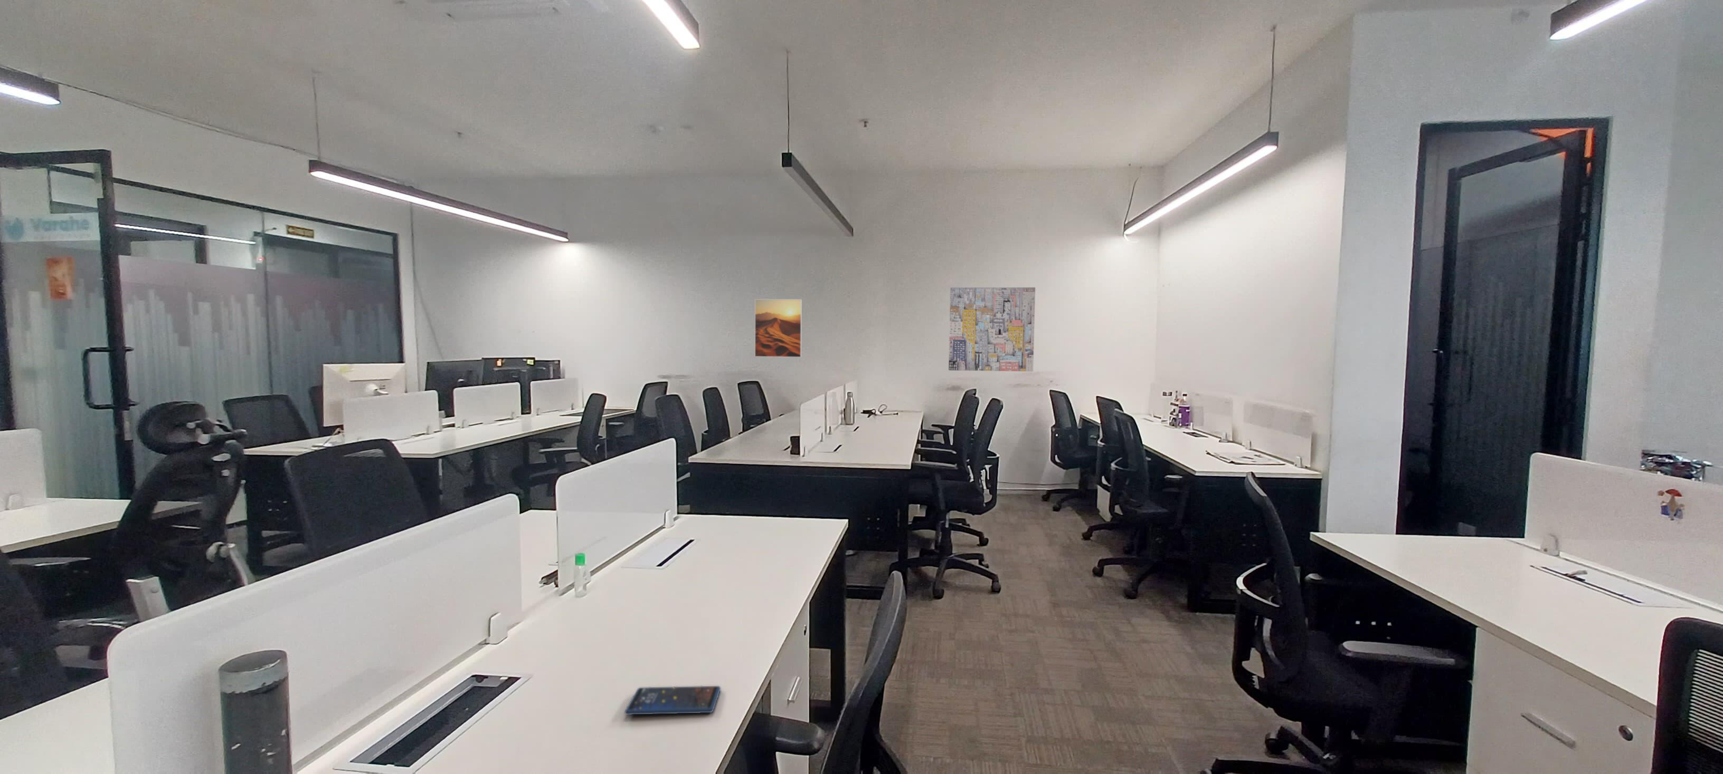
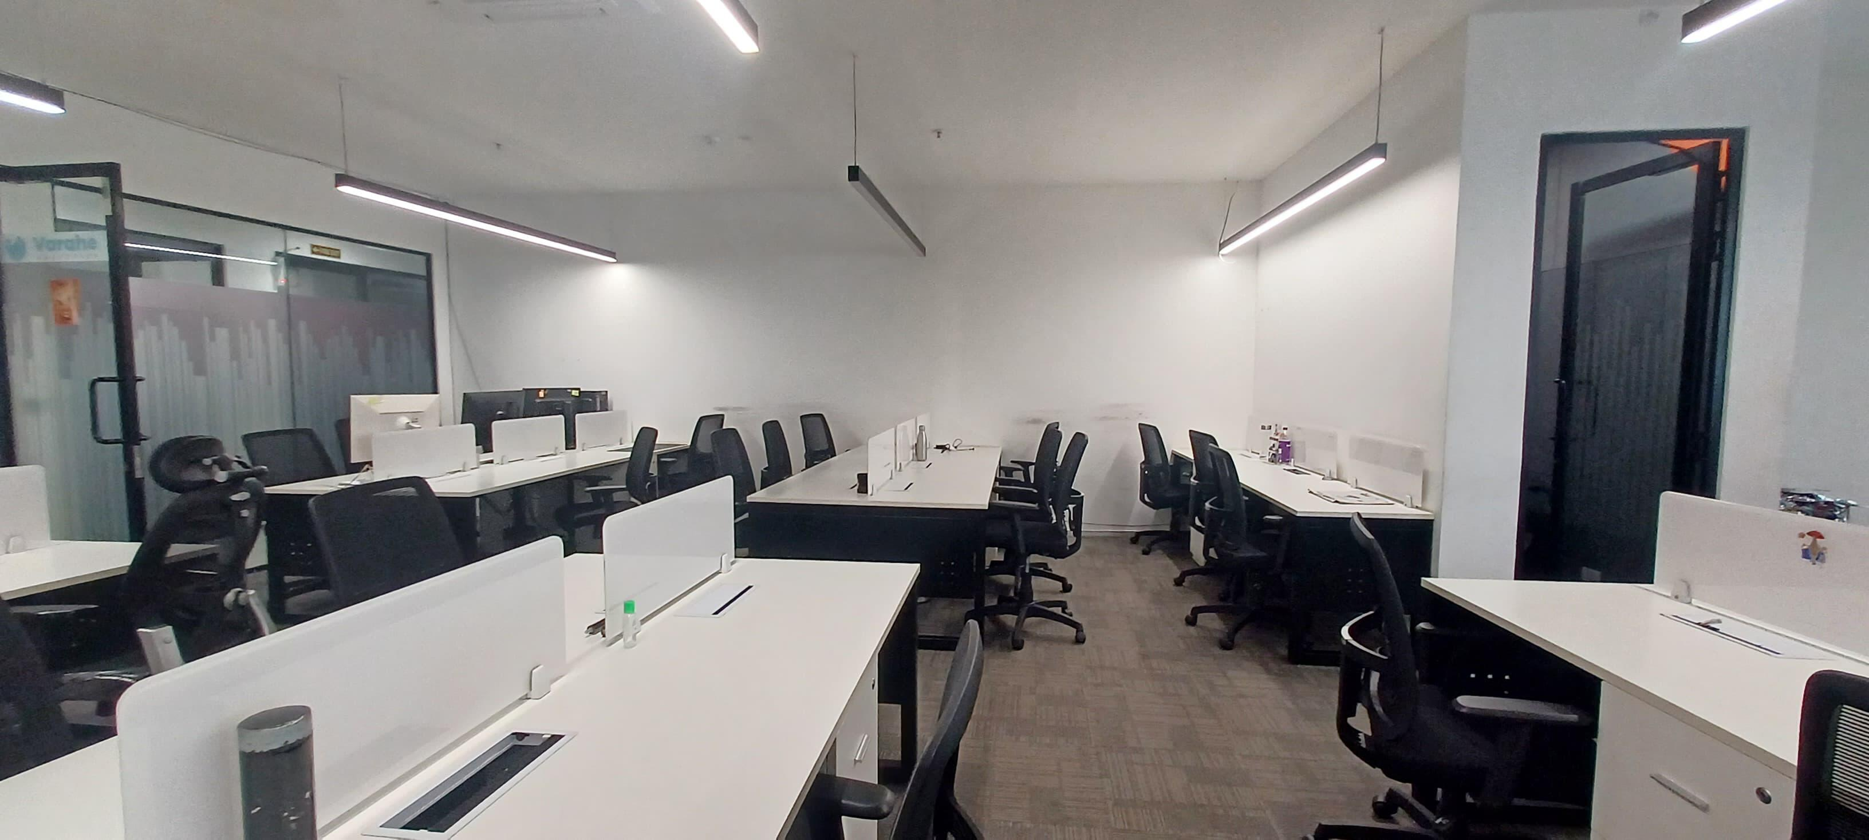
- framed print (778, 328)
- smartphone (674, 699)
- wall art (991, 329)
